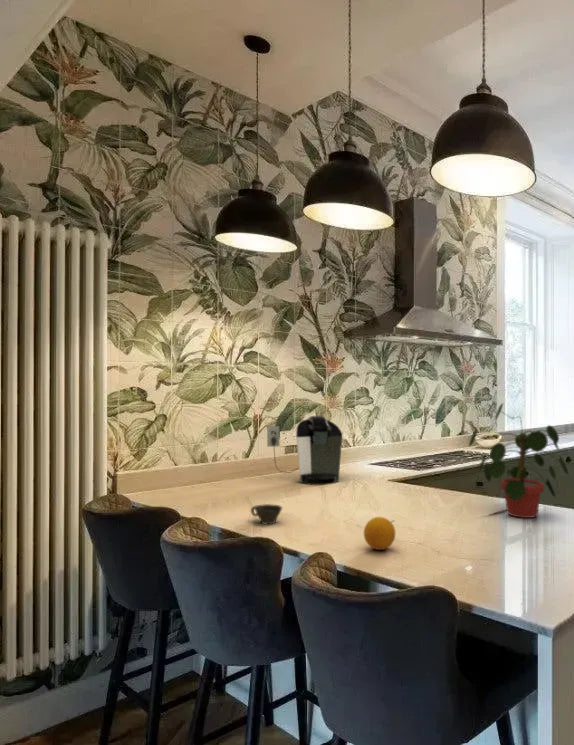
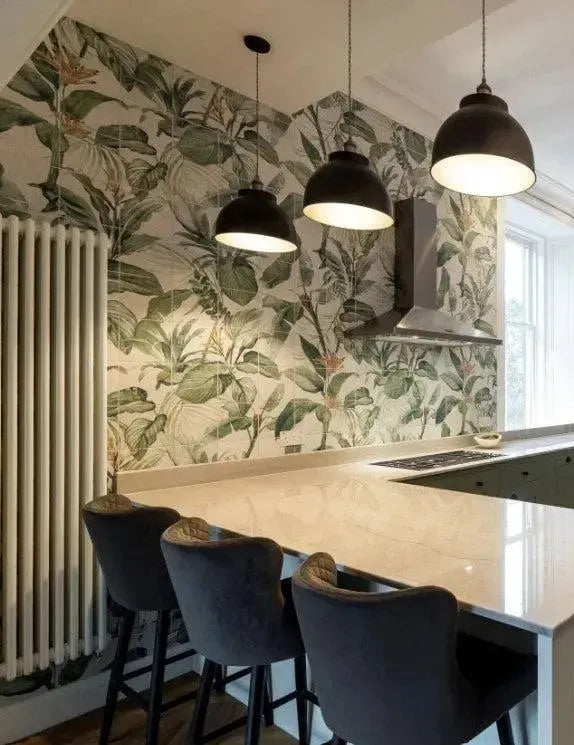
- coffee maker (305, 448)
- cup (266, 514)
- fruit (379, 533)
- potted plant (514, 459)
